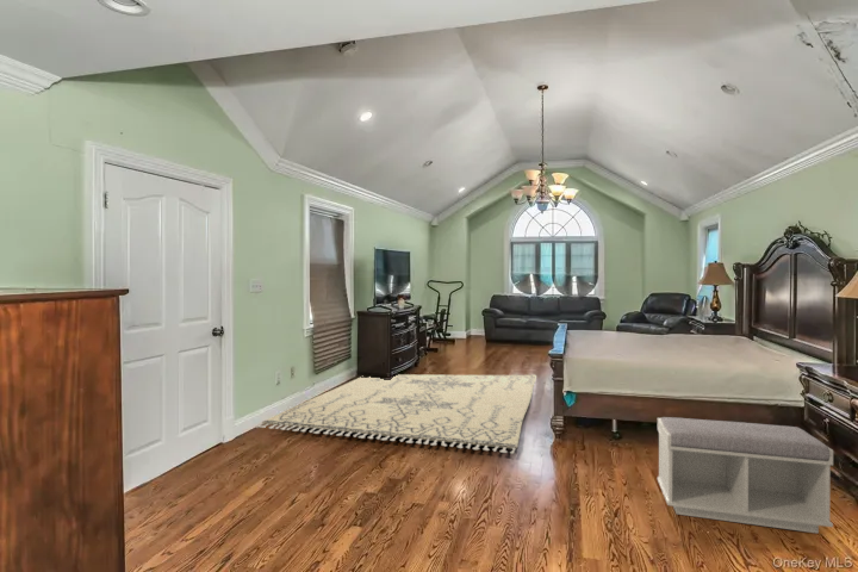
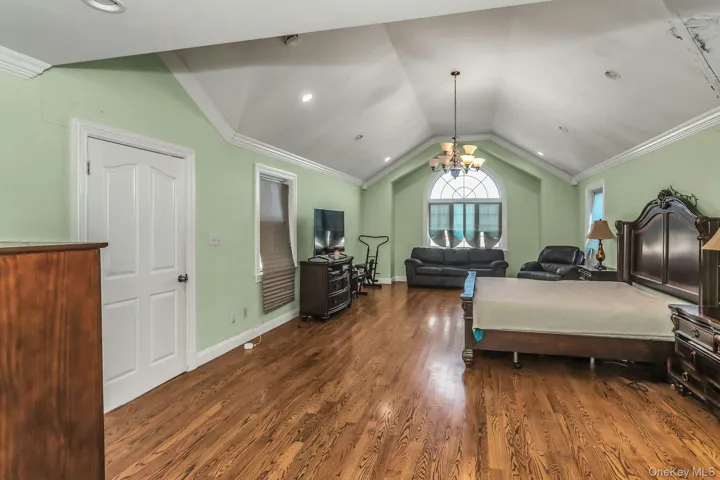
- bench (735, 468)
- rug (429, 393)
